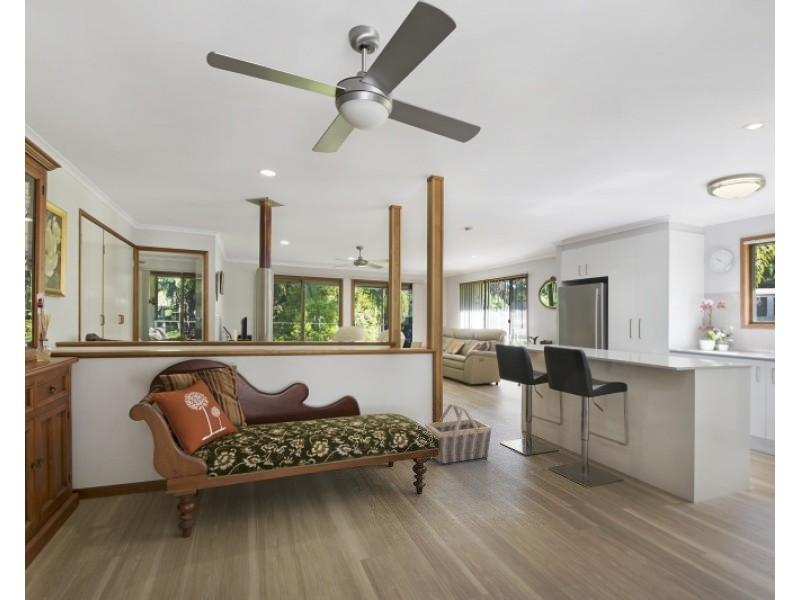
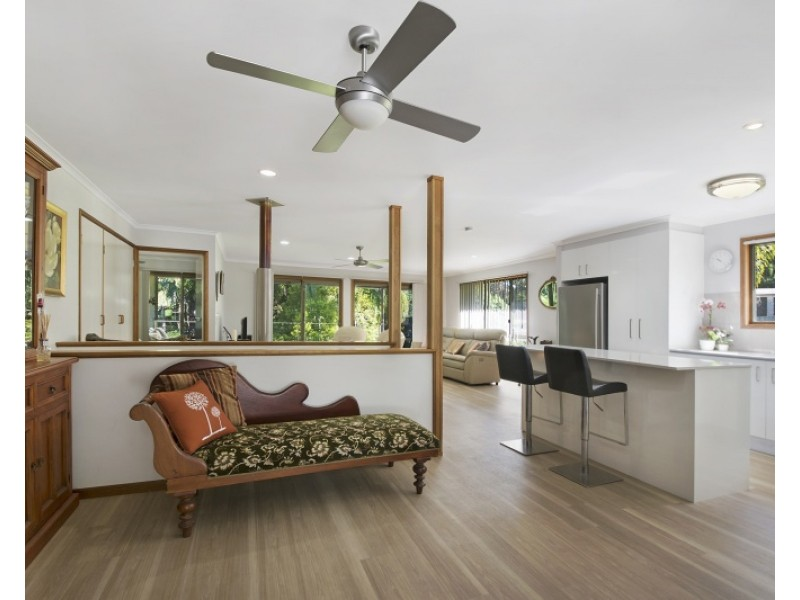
- basket (457, 431)
